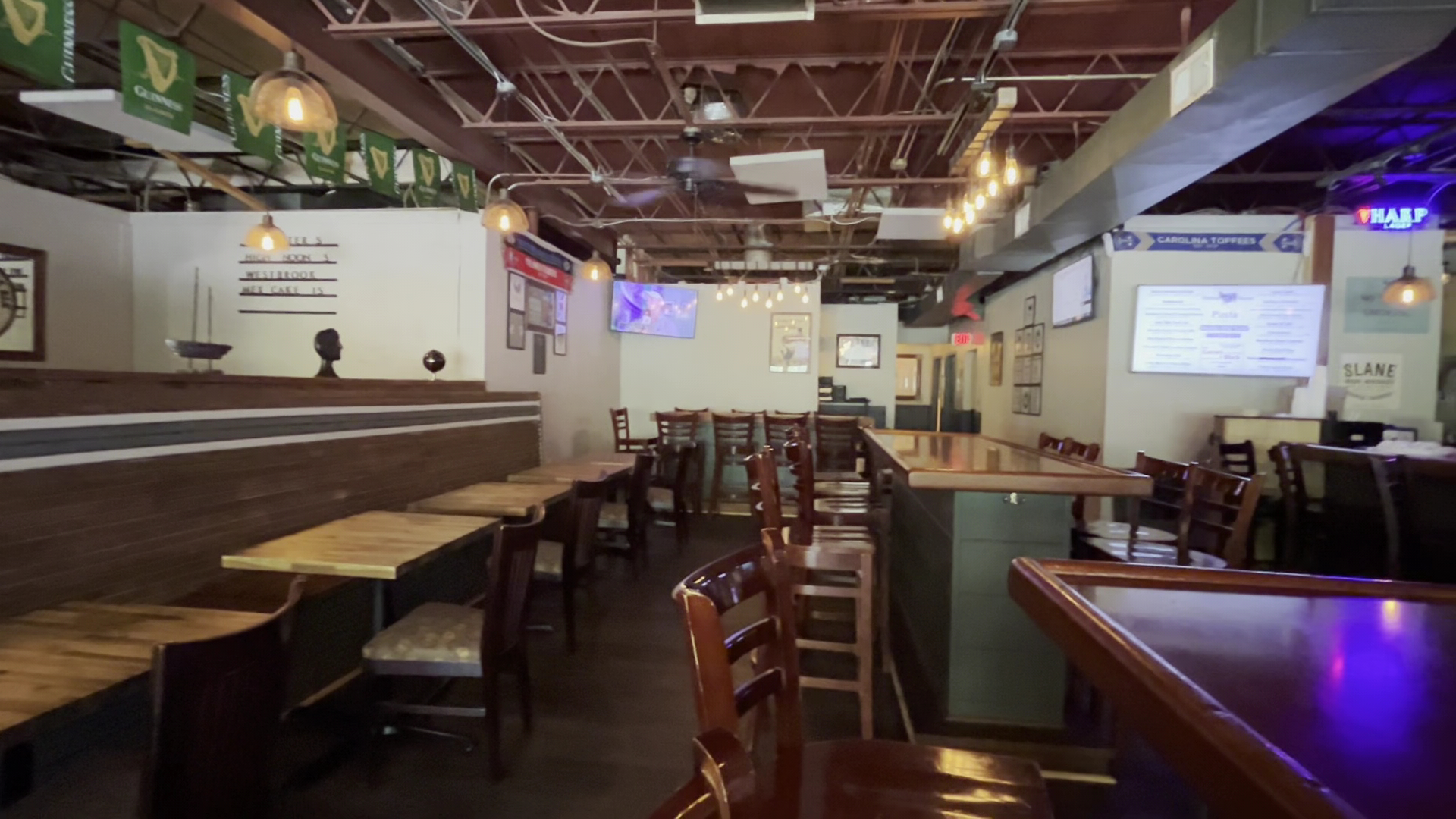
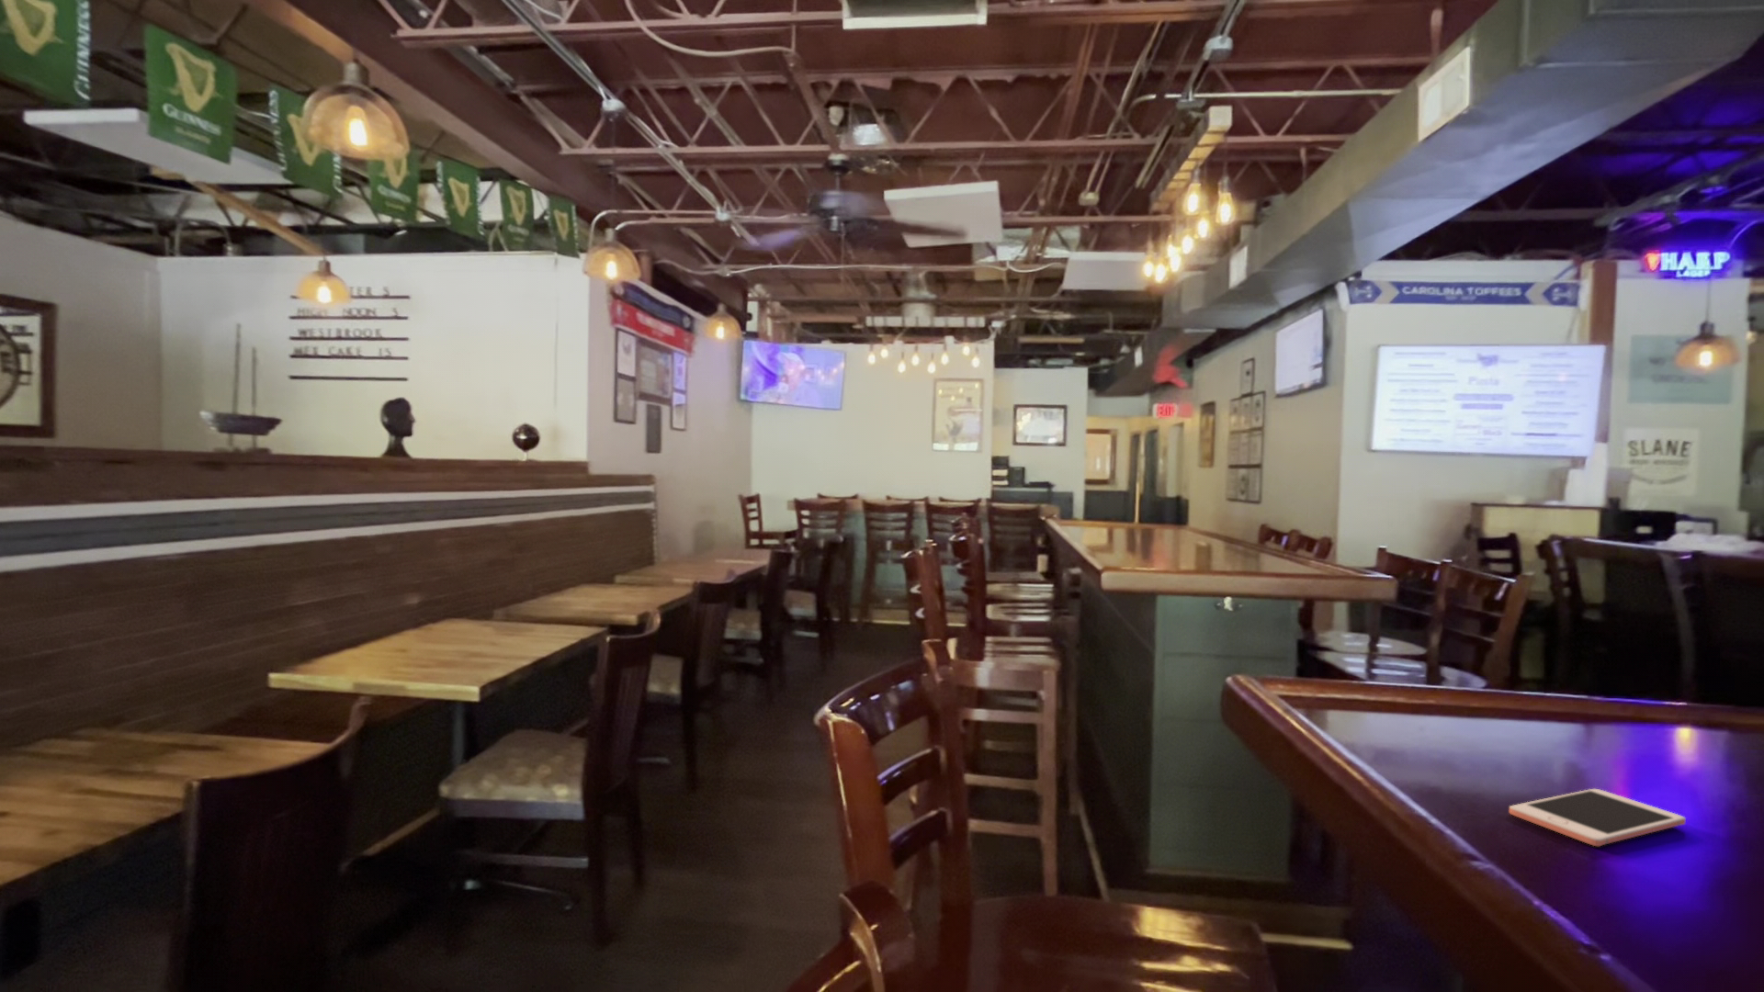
+ cell phone (1596, 815)
